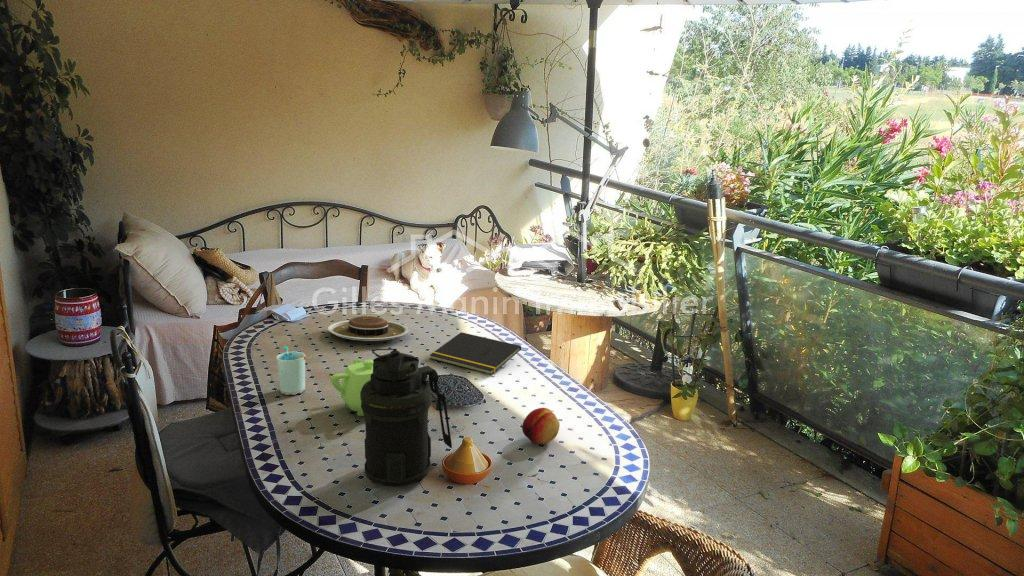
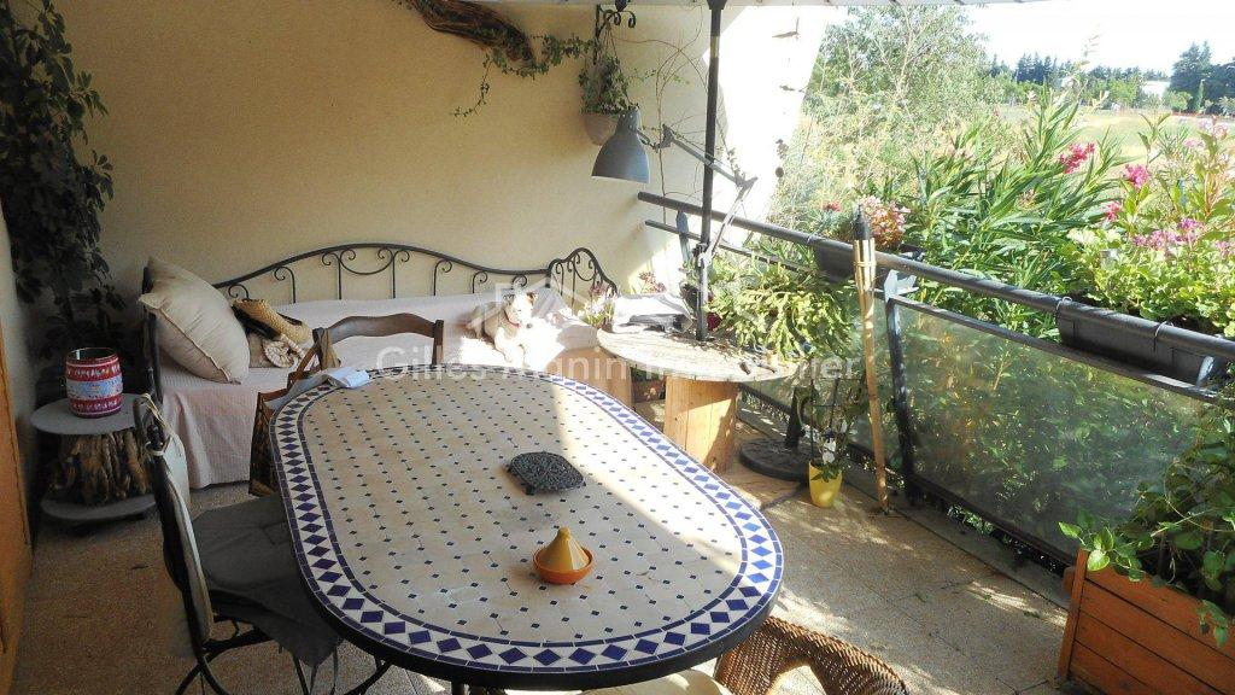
- notepad (475, 352)
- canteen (408, 409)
- plate (368, 327)
- teapot (367, 381)
- fruit (541, 425)
- cup (292, 369)
